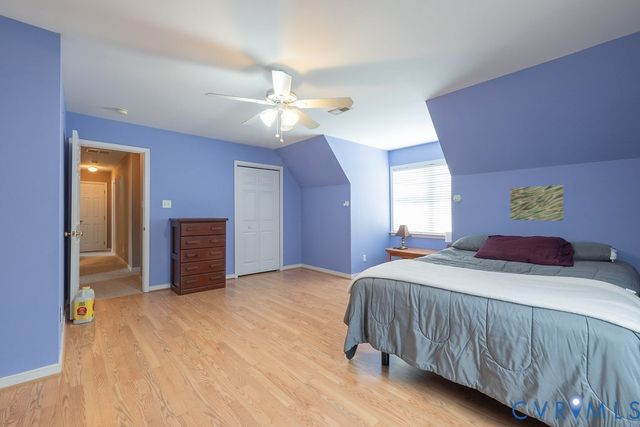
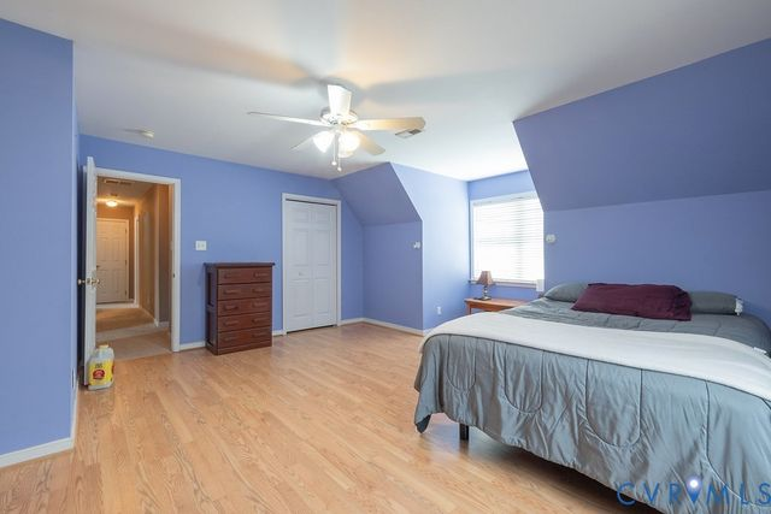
- wall art (535, 203)
